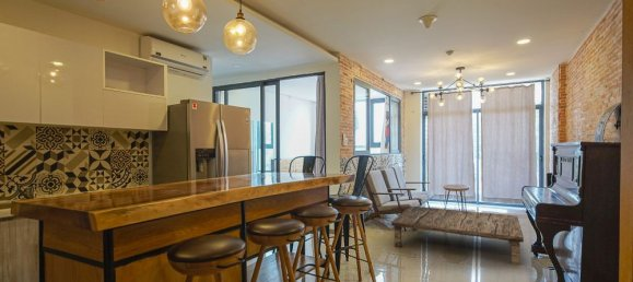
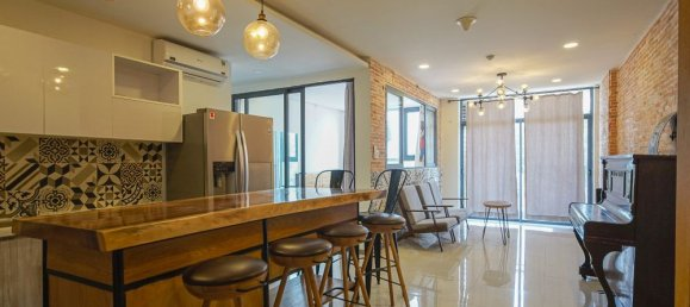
- coffee table (456, 231)
